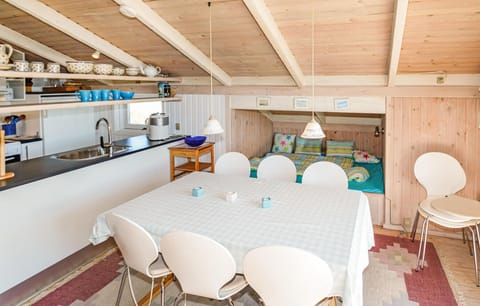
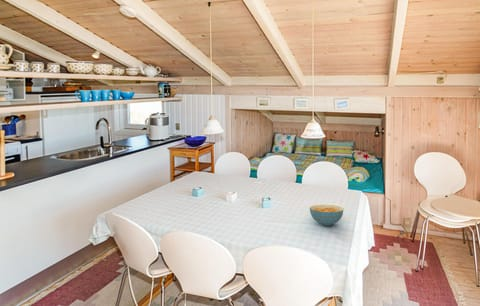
+ cereal bowl (326, 216)
